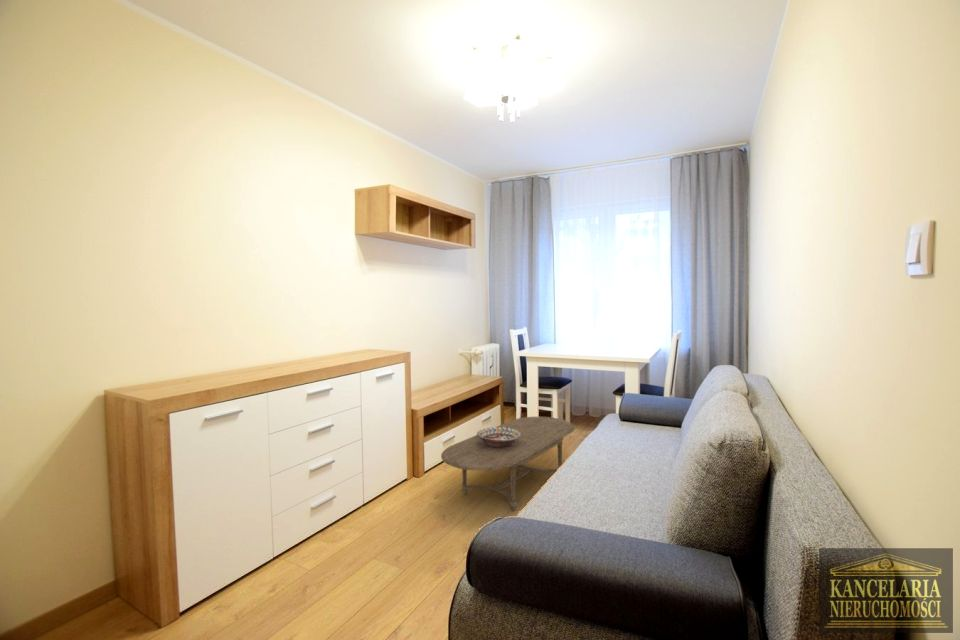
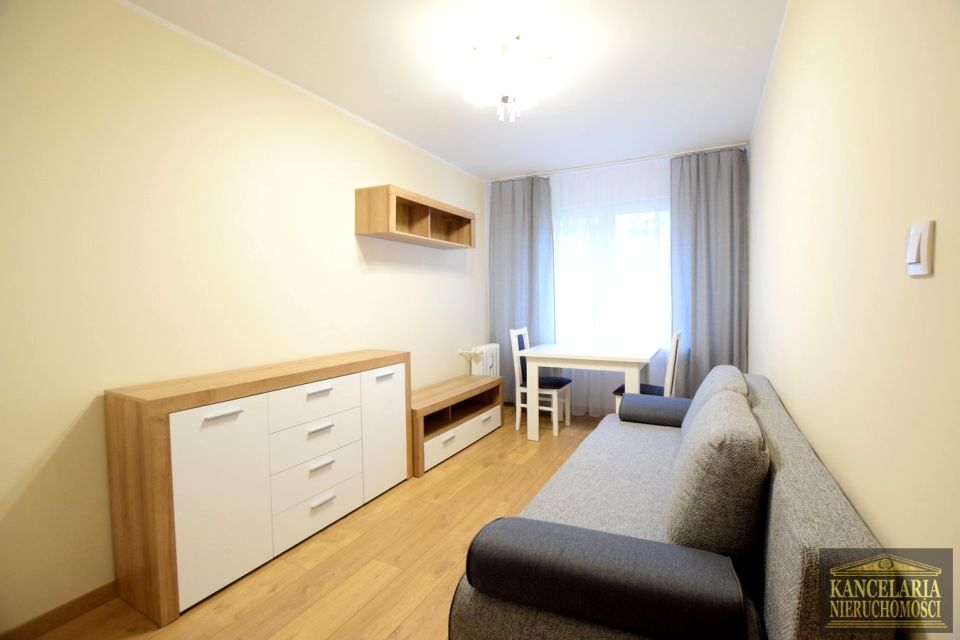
- coffee table (514, 461)
- decorative bowl (498, 438)
